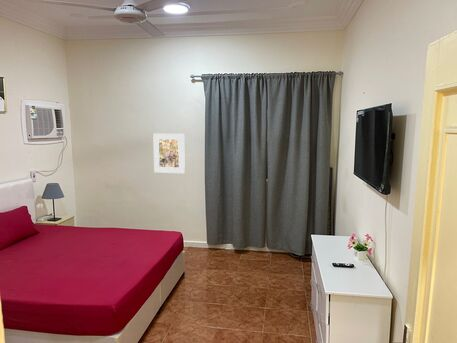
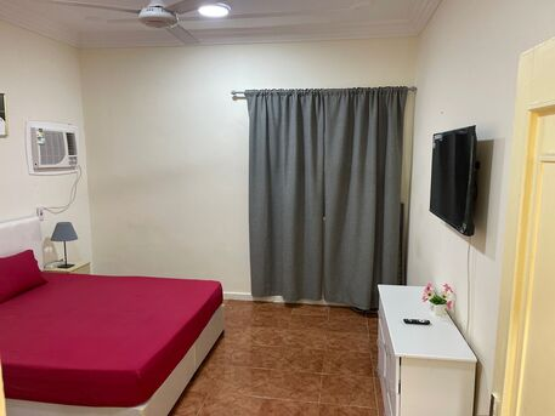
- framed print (169, 153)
